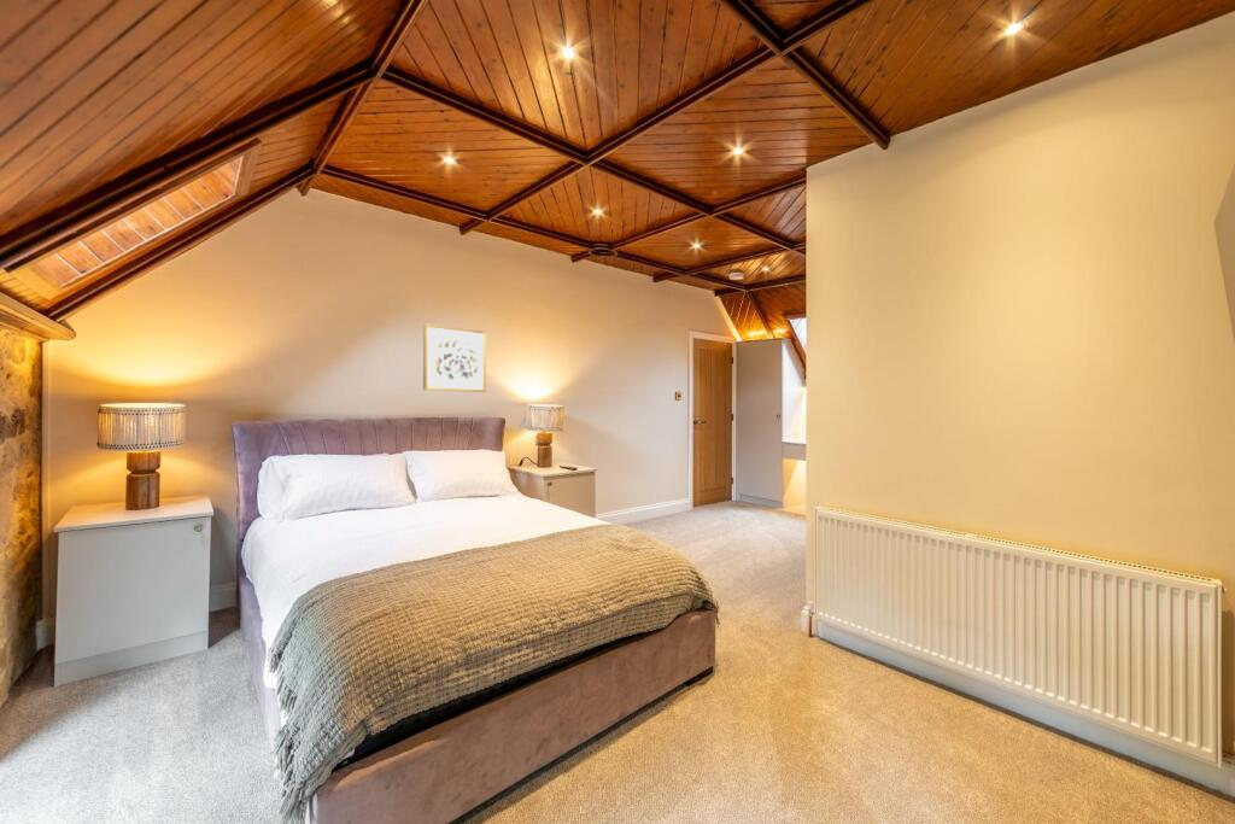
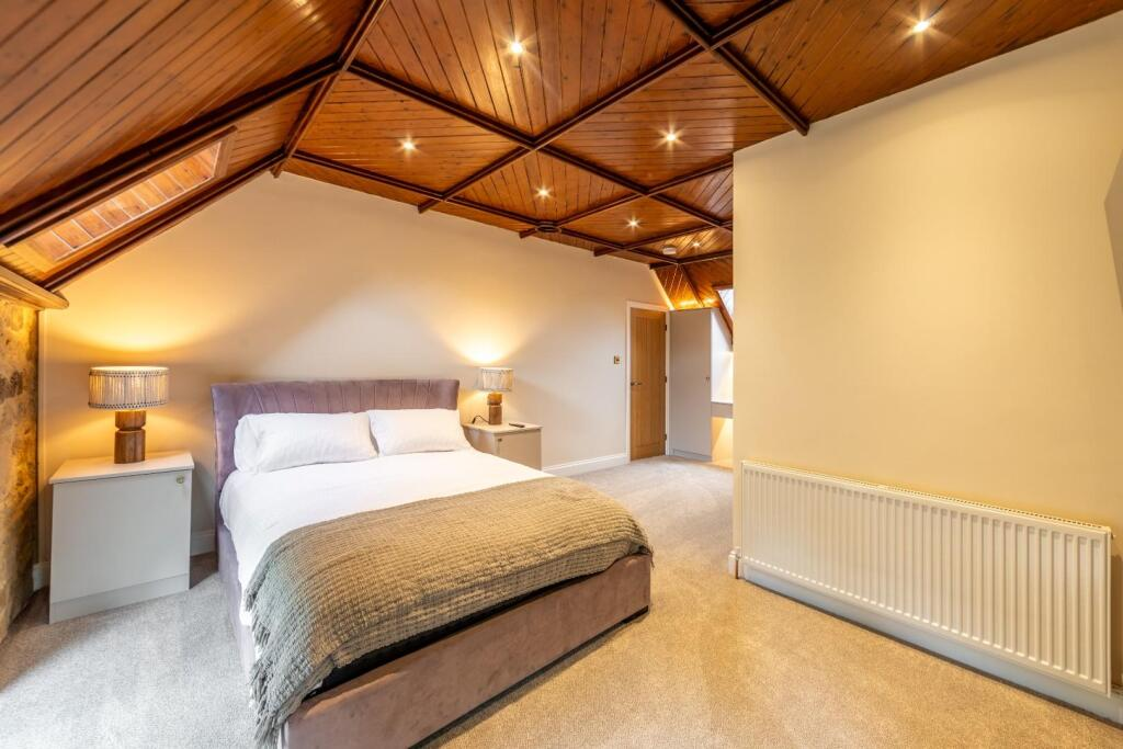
- wall art (456, 358)
